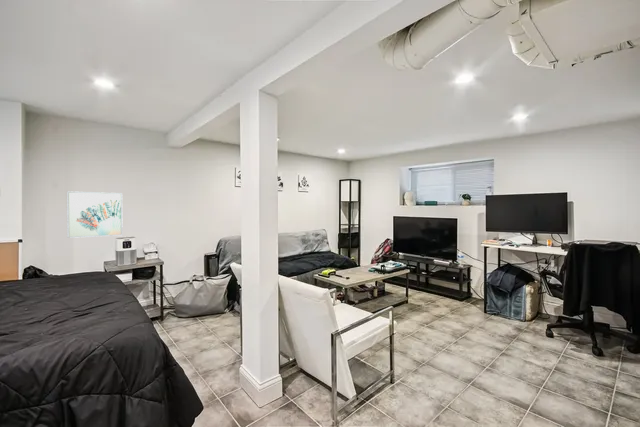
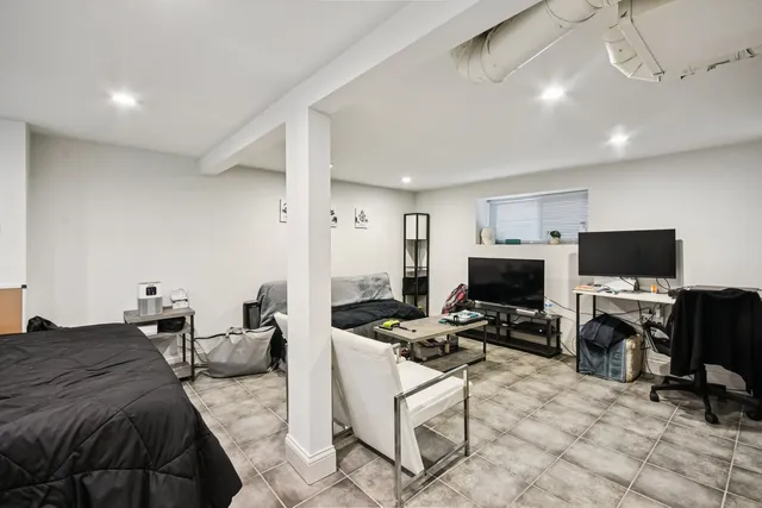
- wall art (96, 214)
